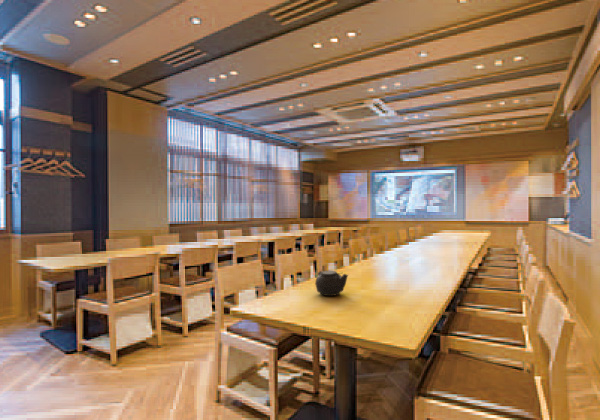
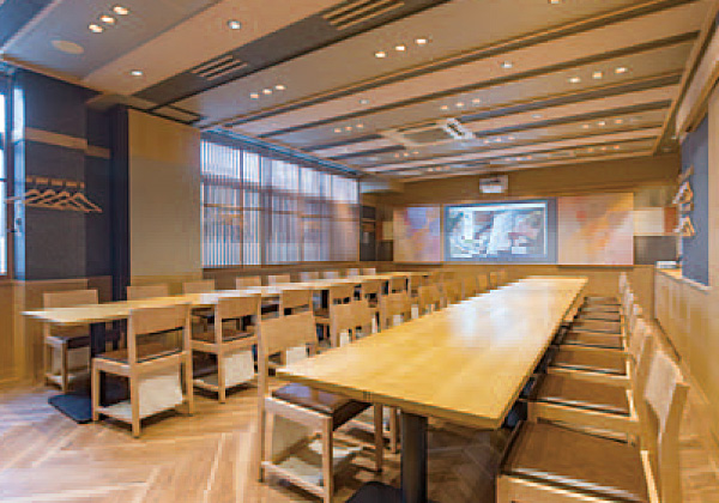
- teapot (332, 283)
